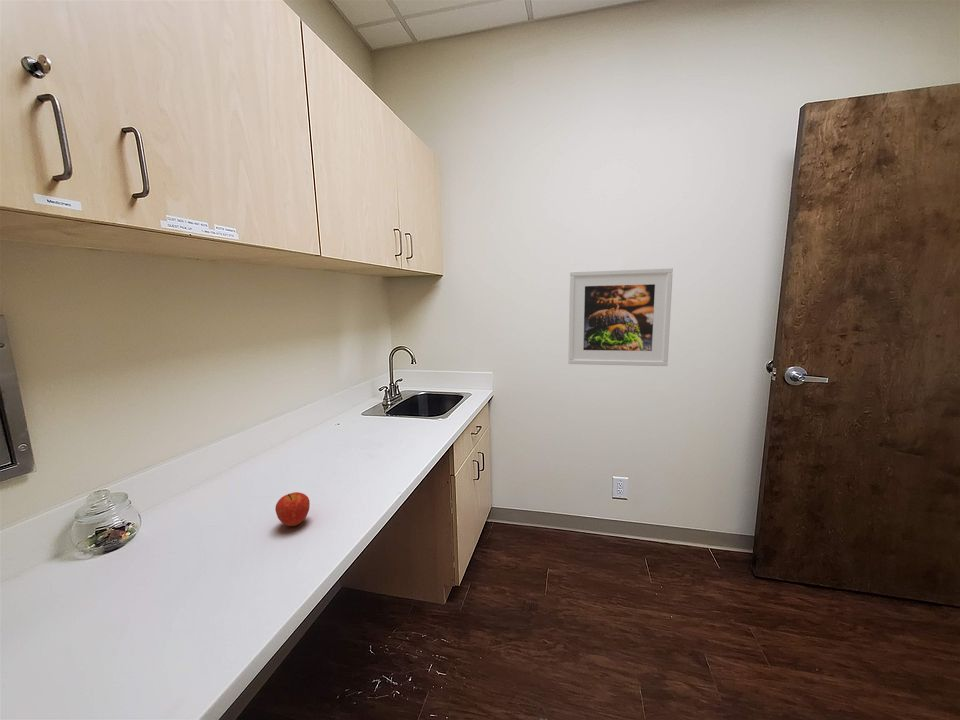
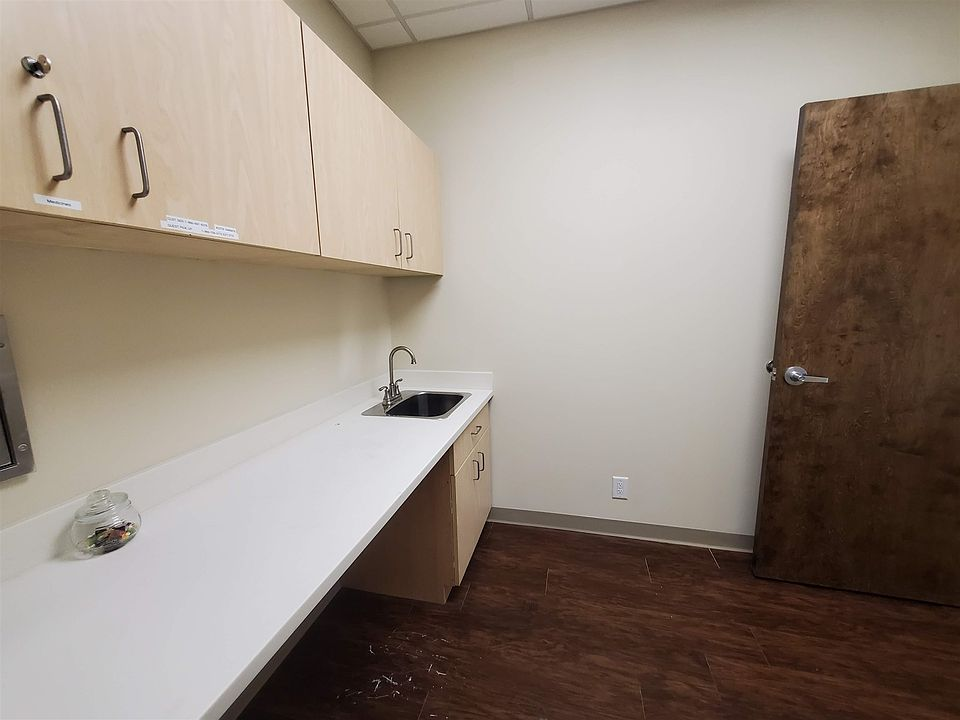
- fruit (293, 508)
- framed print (617, 318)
